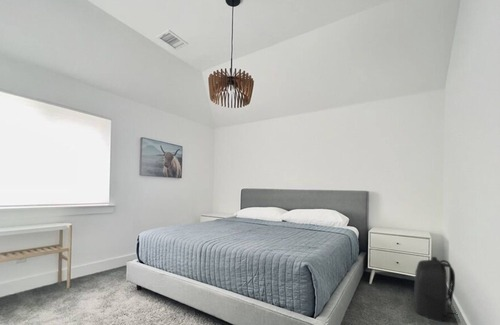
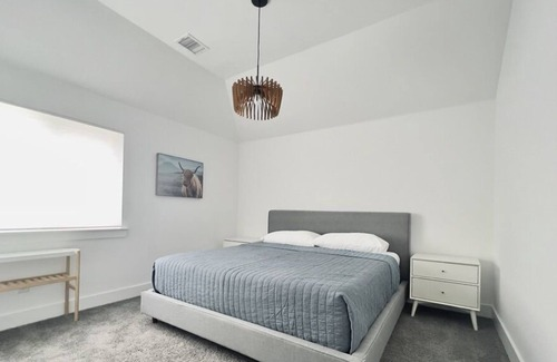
- backpack (436, 284)
